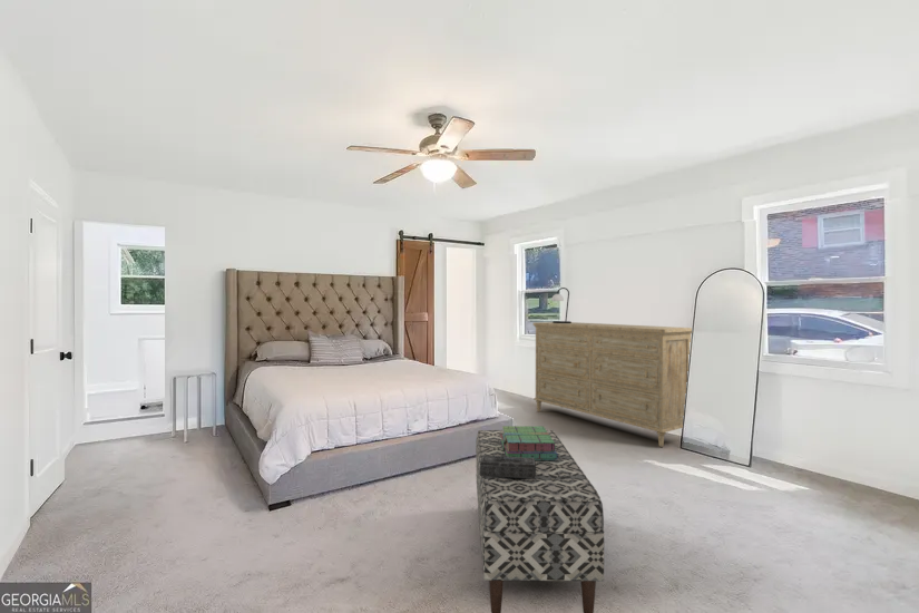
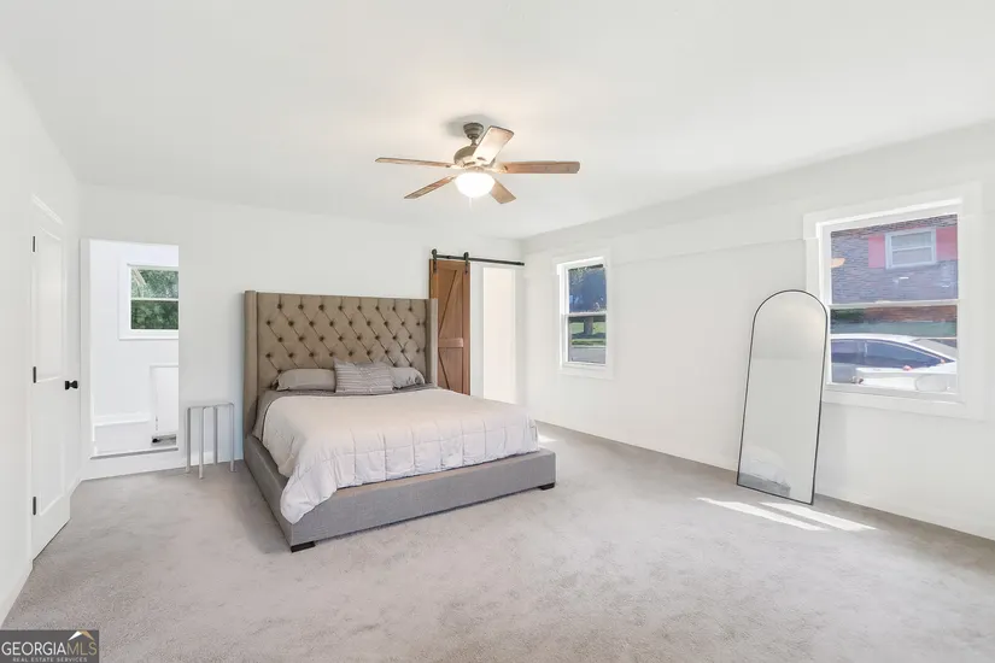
- table lamp (561, 300)
- bench (526, 504)
- stack of books (527, 441)
- decorative box (507, 464)
- dresser (604, 373)
